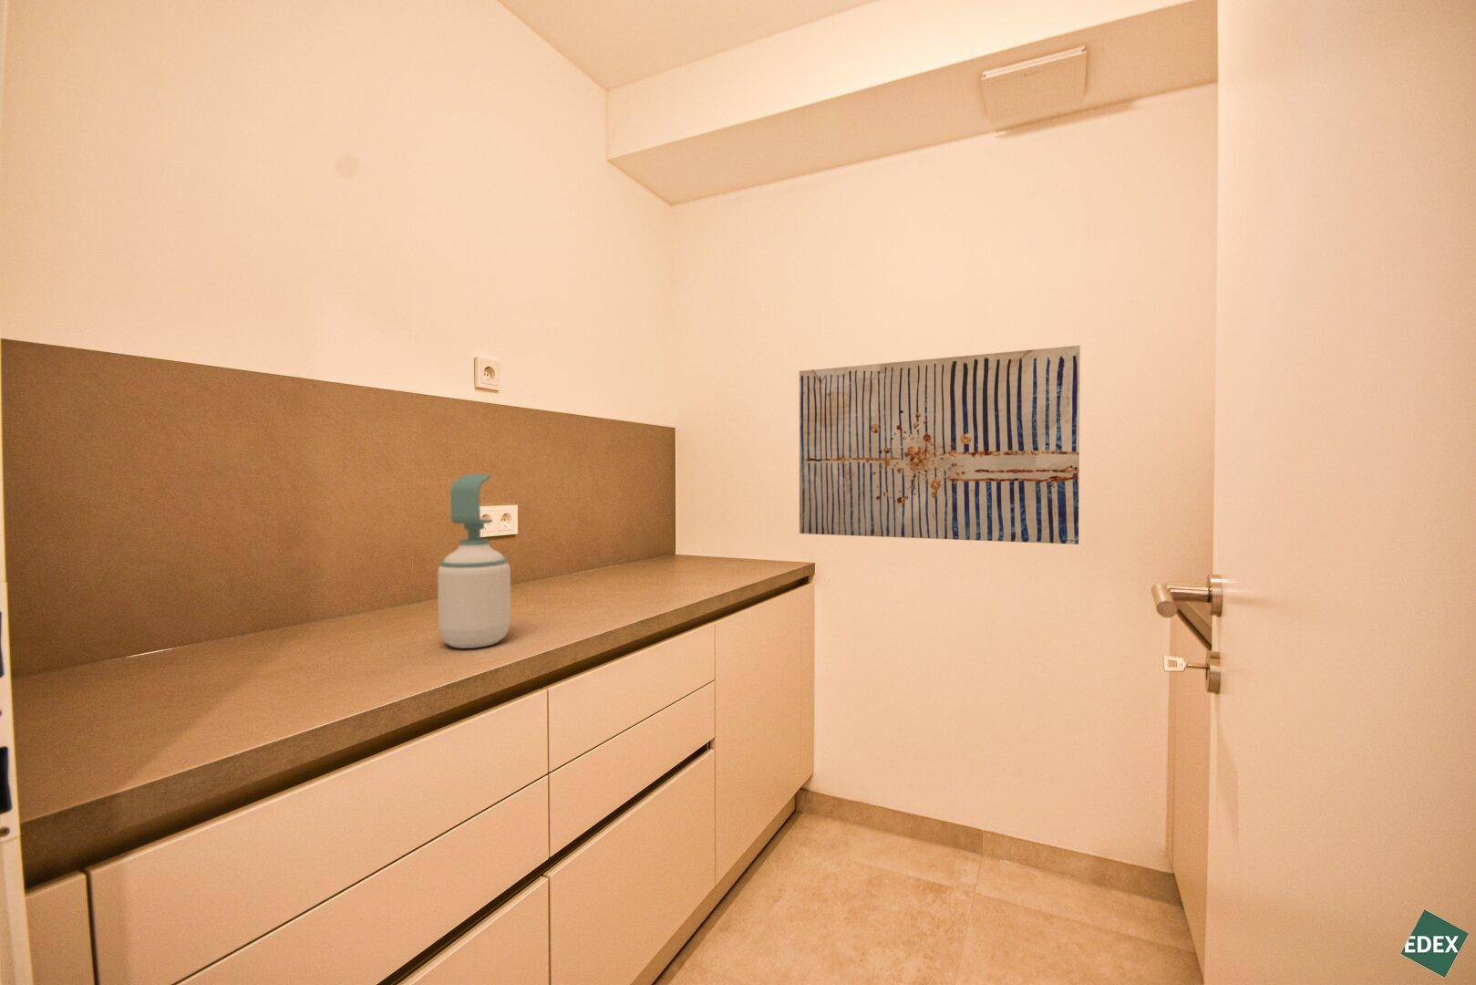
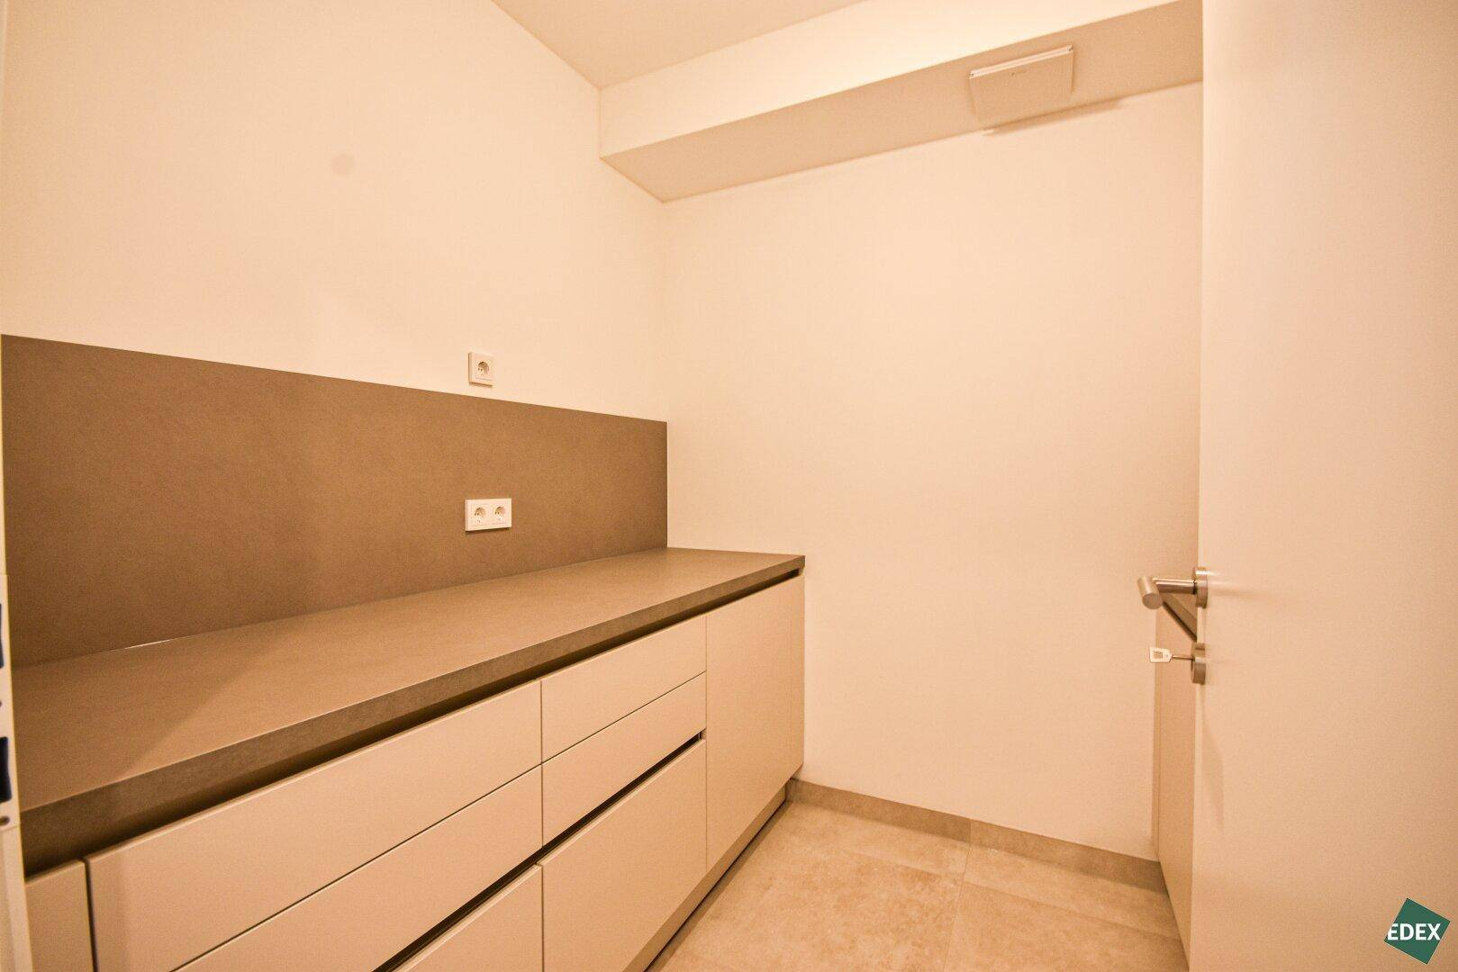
- wall art (925, 449)
- soap bottle (474, 558)
